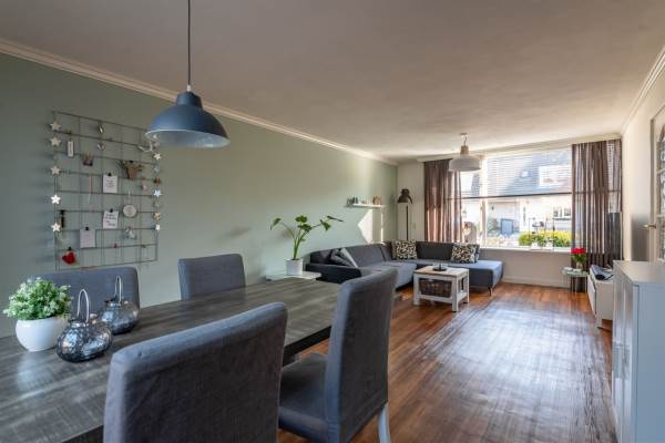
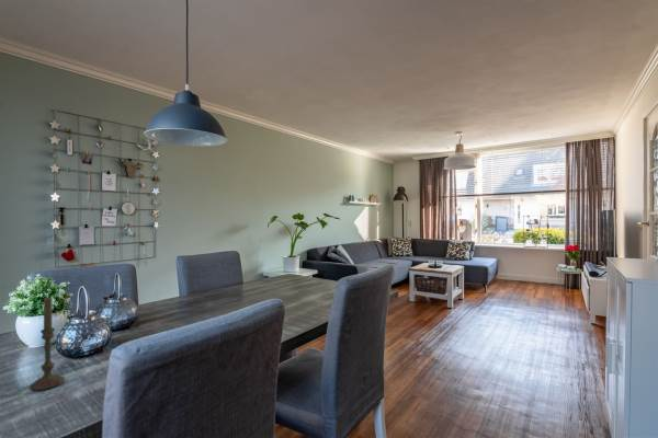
+ candle (47, 339)
